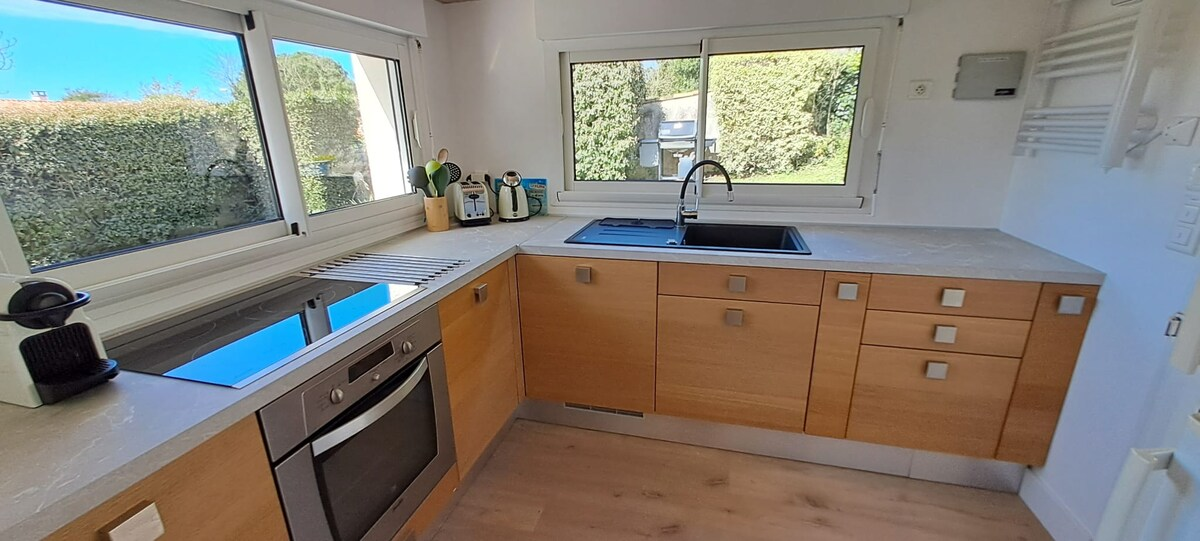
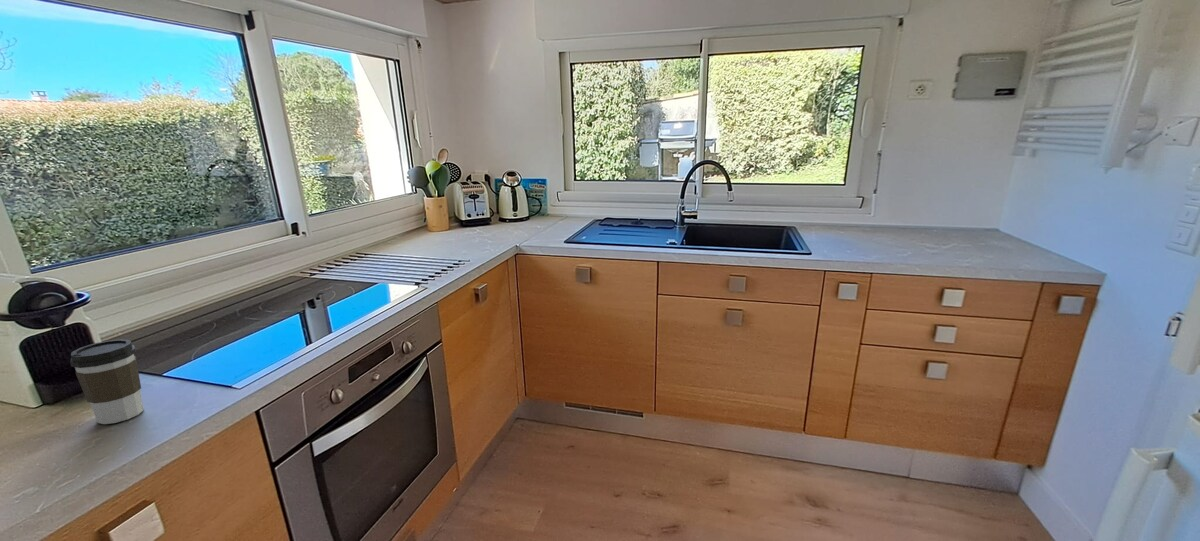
+ coffee cup (111, 381)
